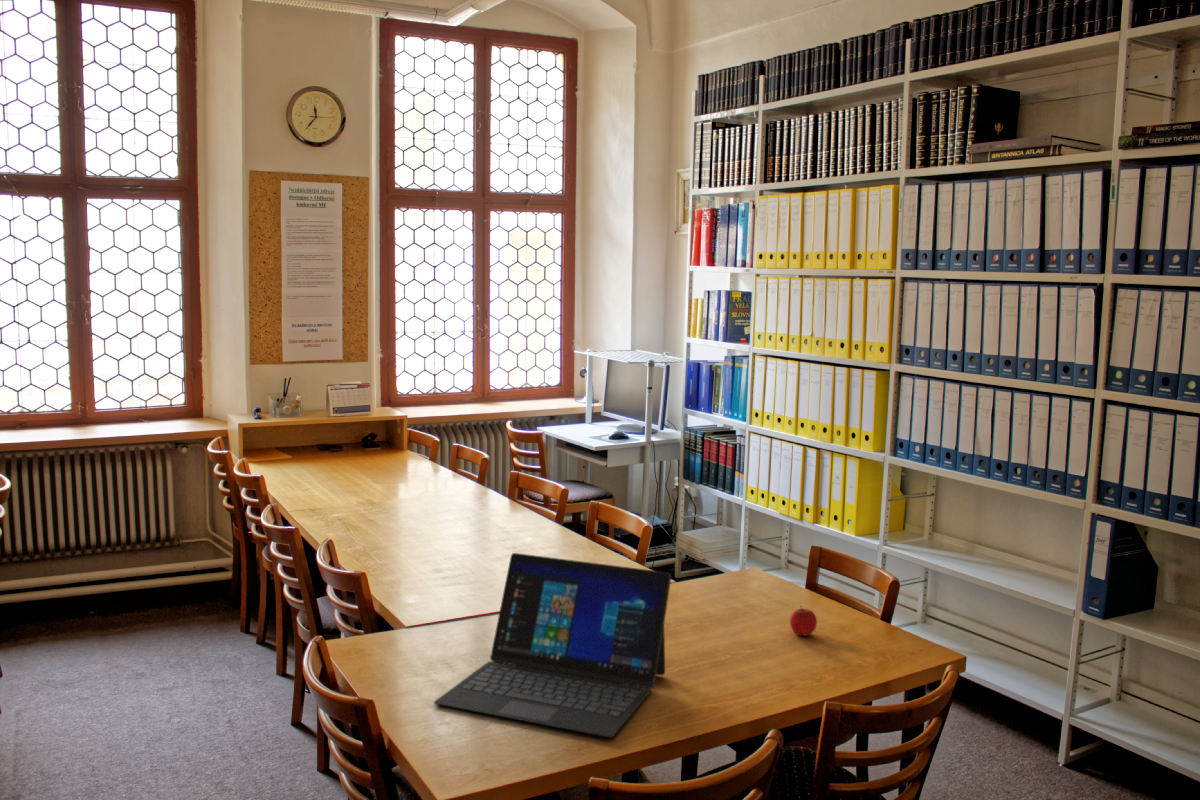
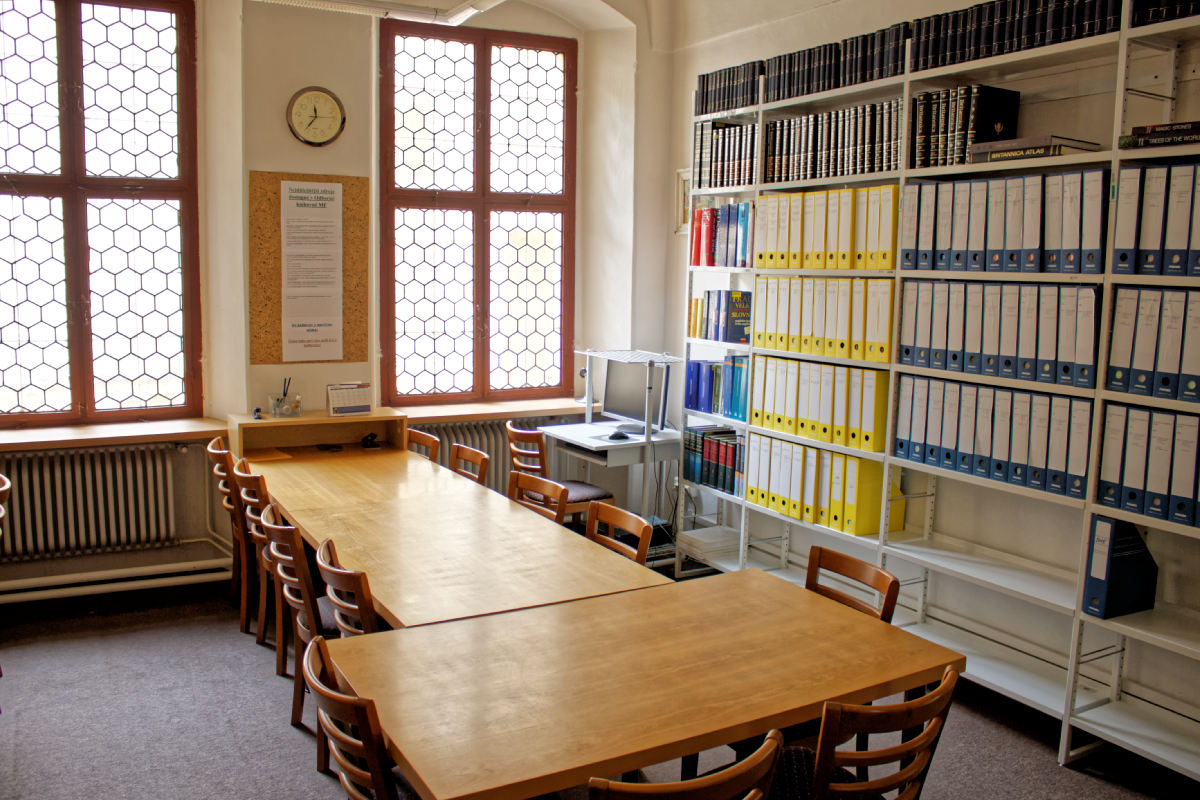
- laptop (557, 635)
- apple (803, 619)
